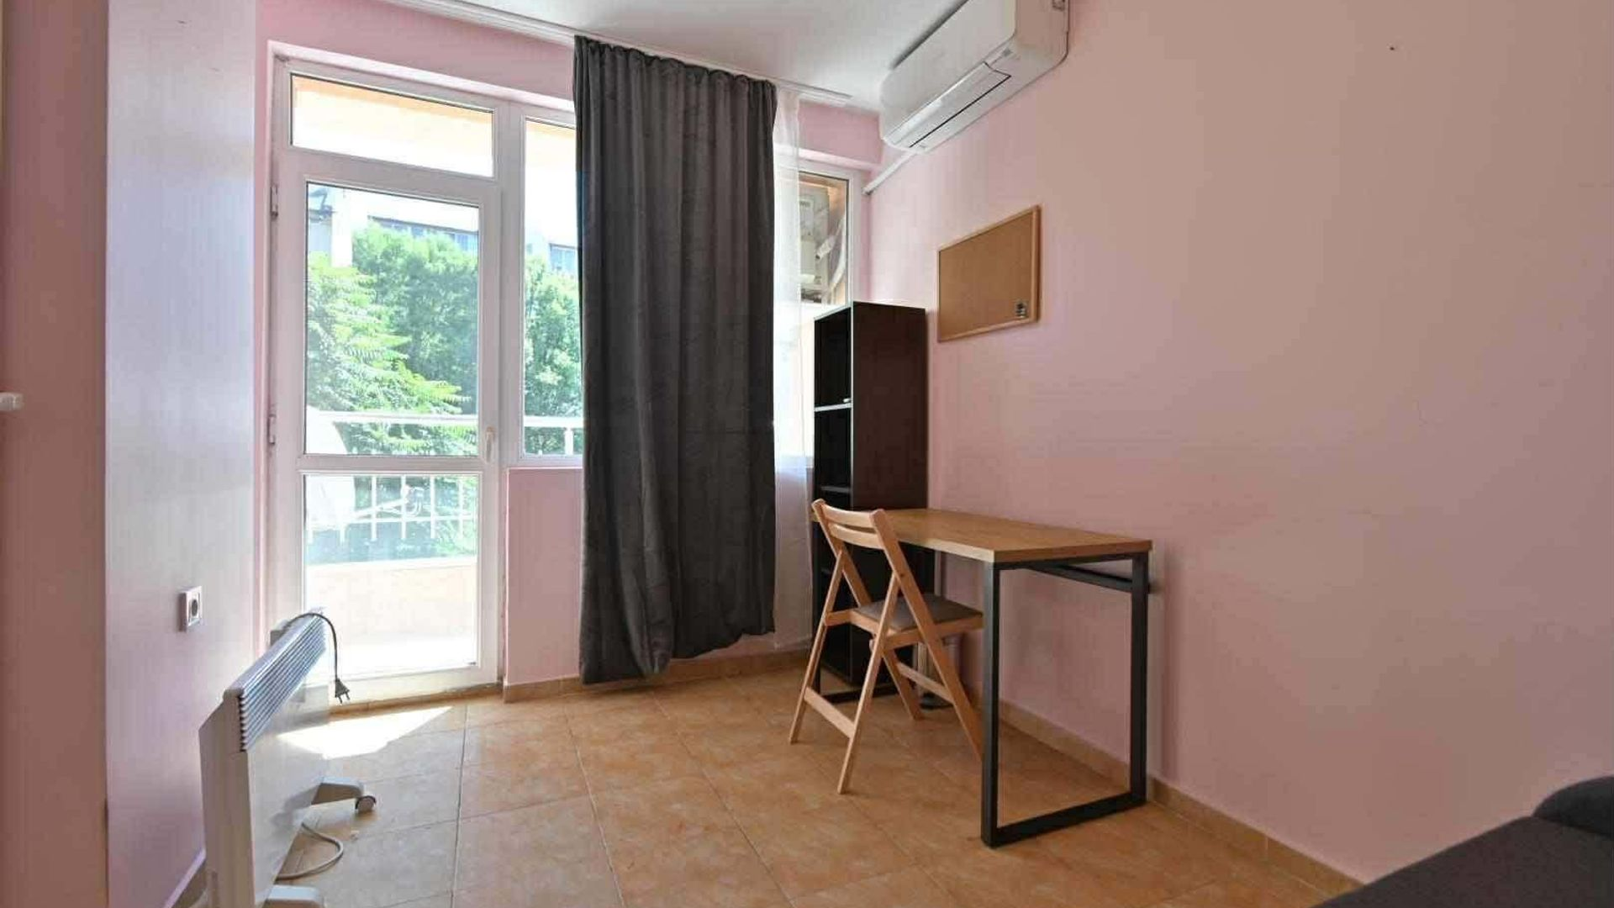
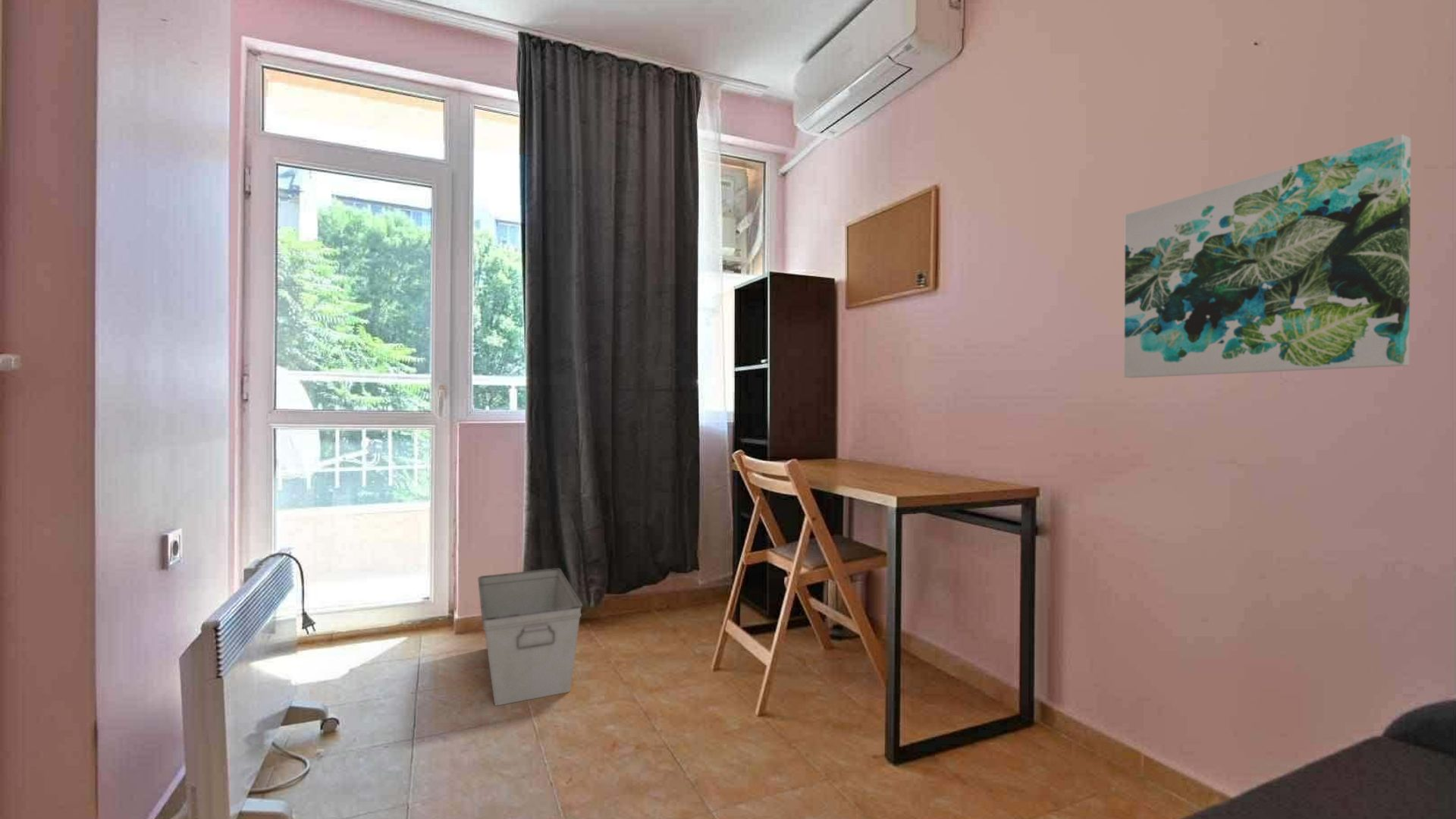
+ storage bin (526, 628)
+ wall art (1244, 278)
